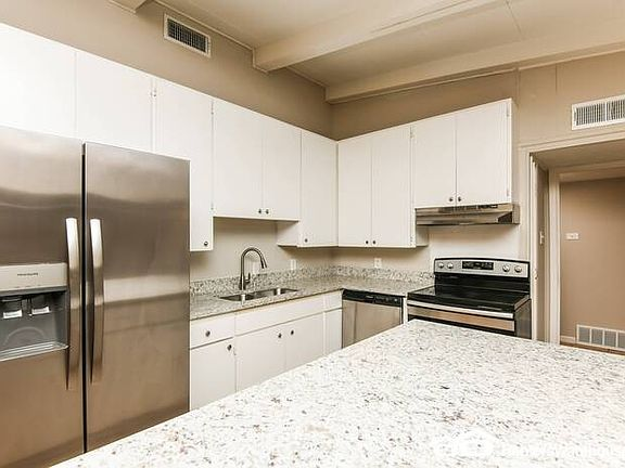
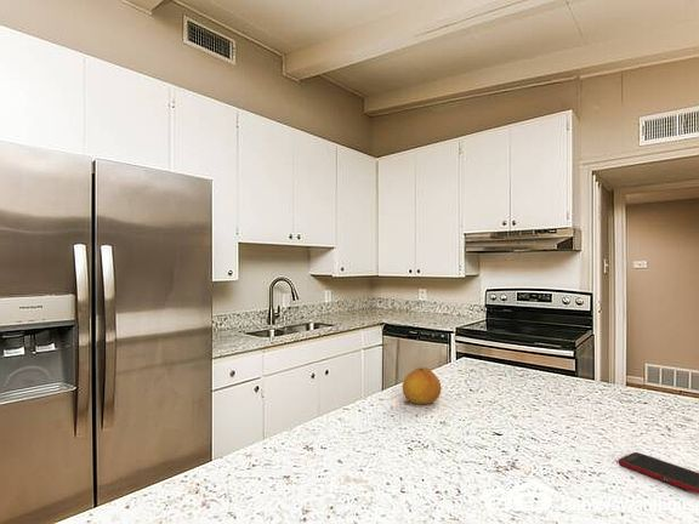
+ cell phone (665, 471)
+ fruit (421, 385)
